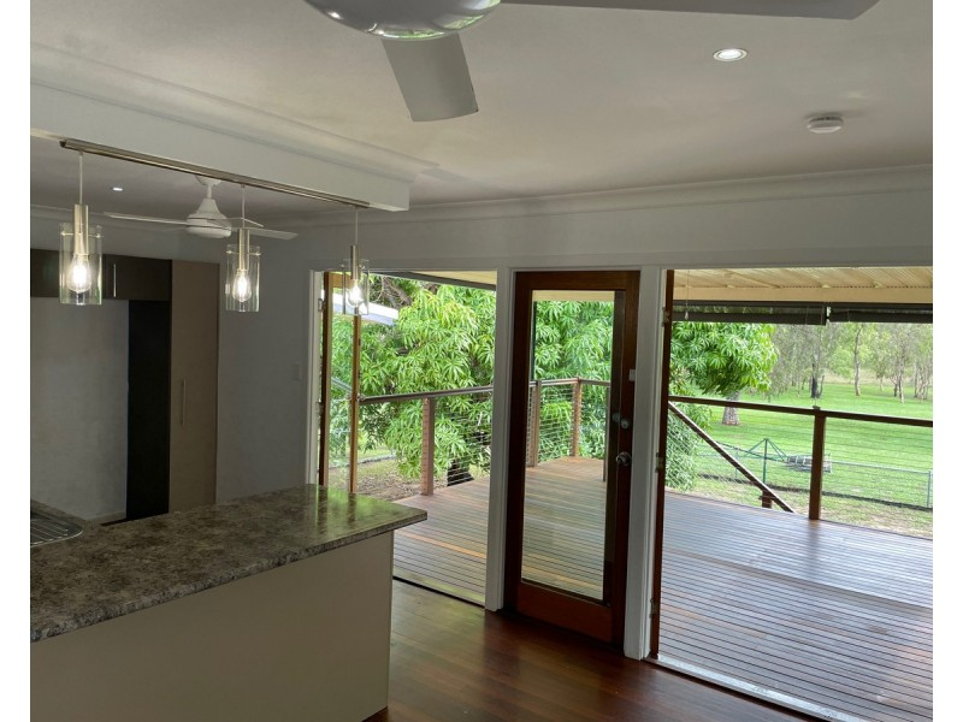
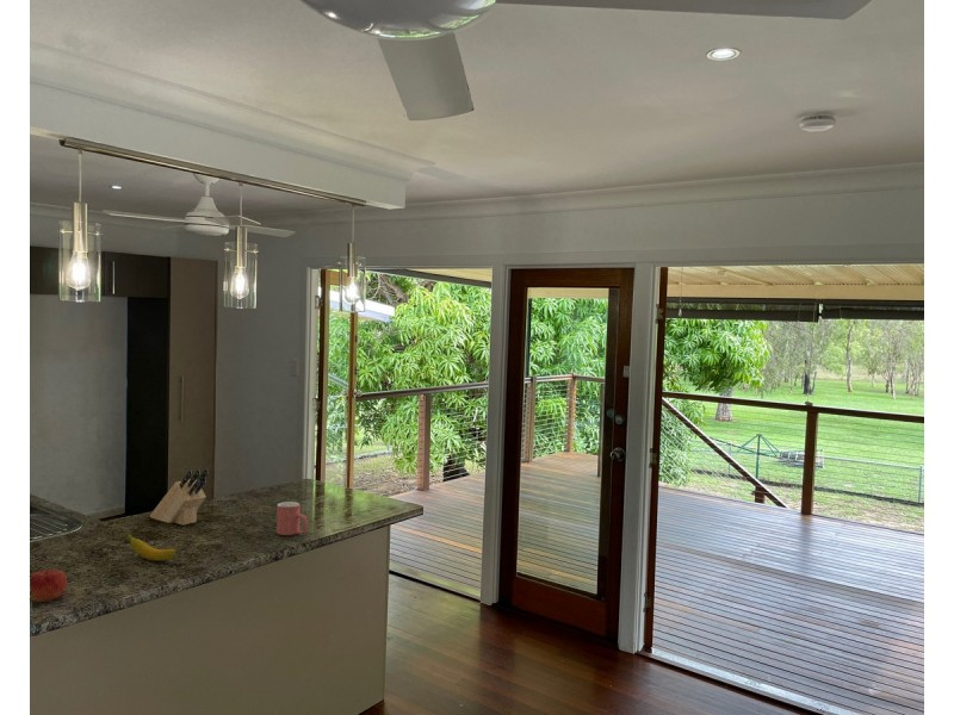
+ fruit (45, 583)
+ banana (150, 548)
+ mug (292, 518)
+ knife block (180, 492)
